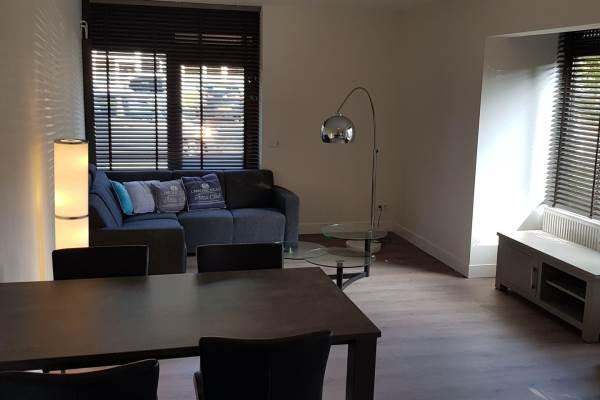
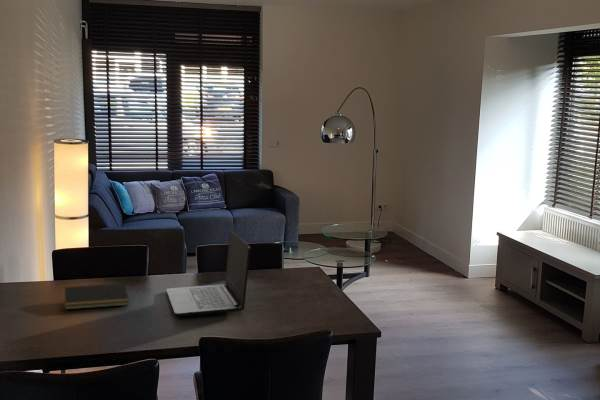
+ laptop (207, 285)
+ notepad (96, 295)
